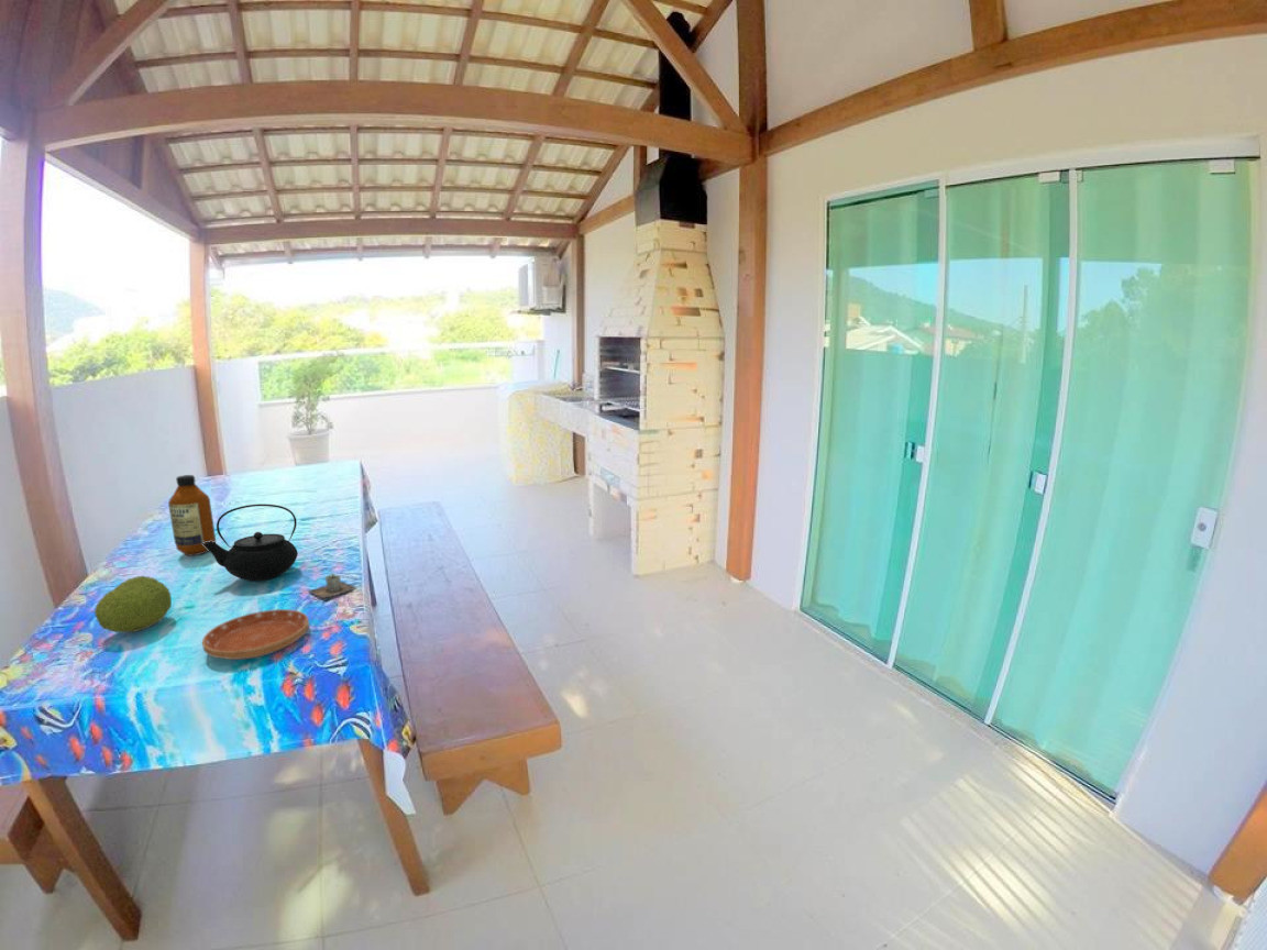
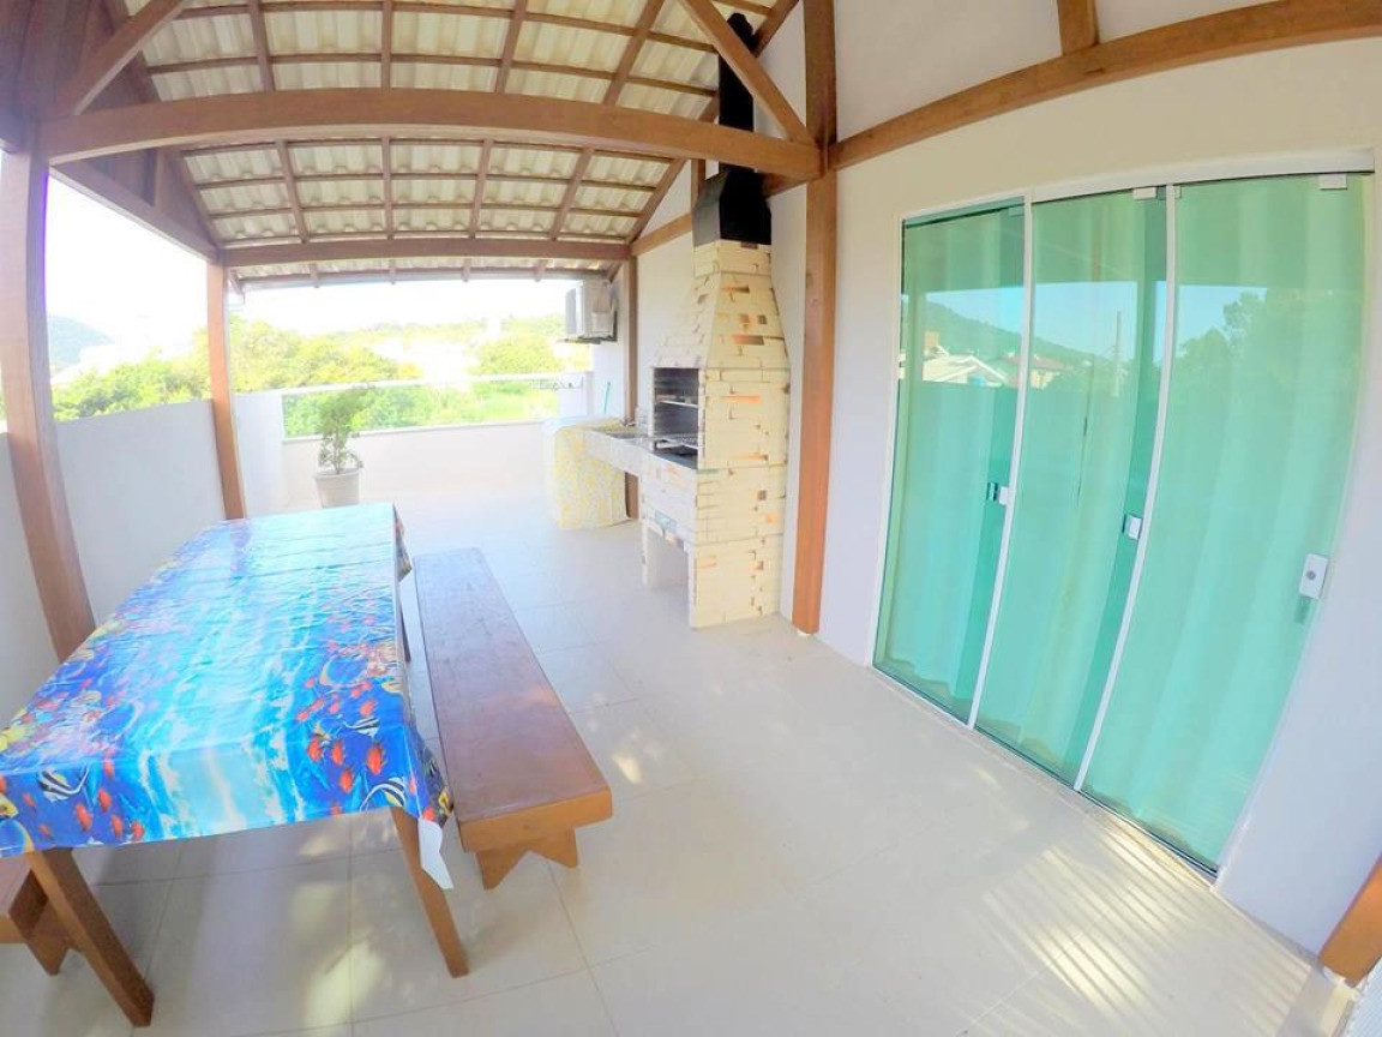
- fruit (134, 604)
- bottle (191, 515)
- teapot (252, 542)
- saucer (257, 634)
- cup (331, 583)
